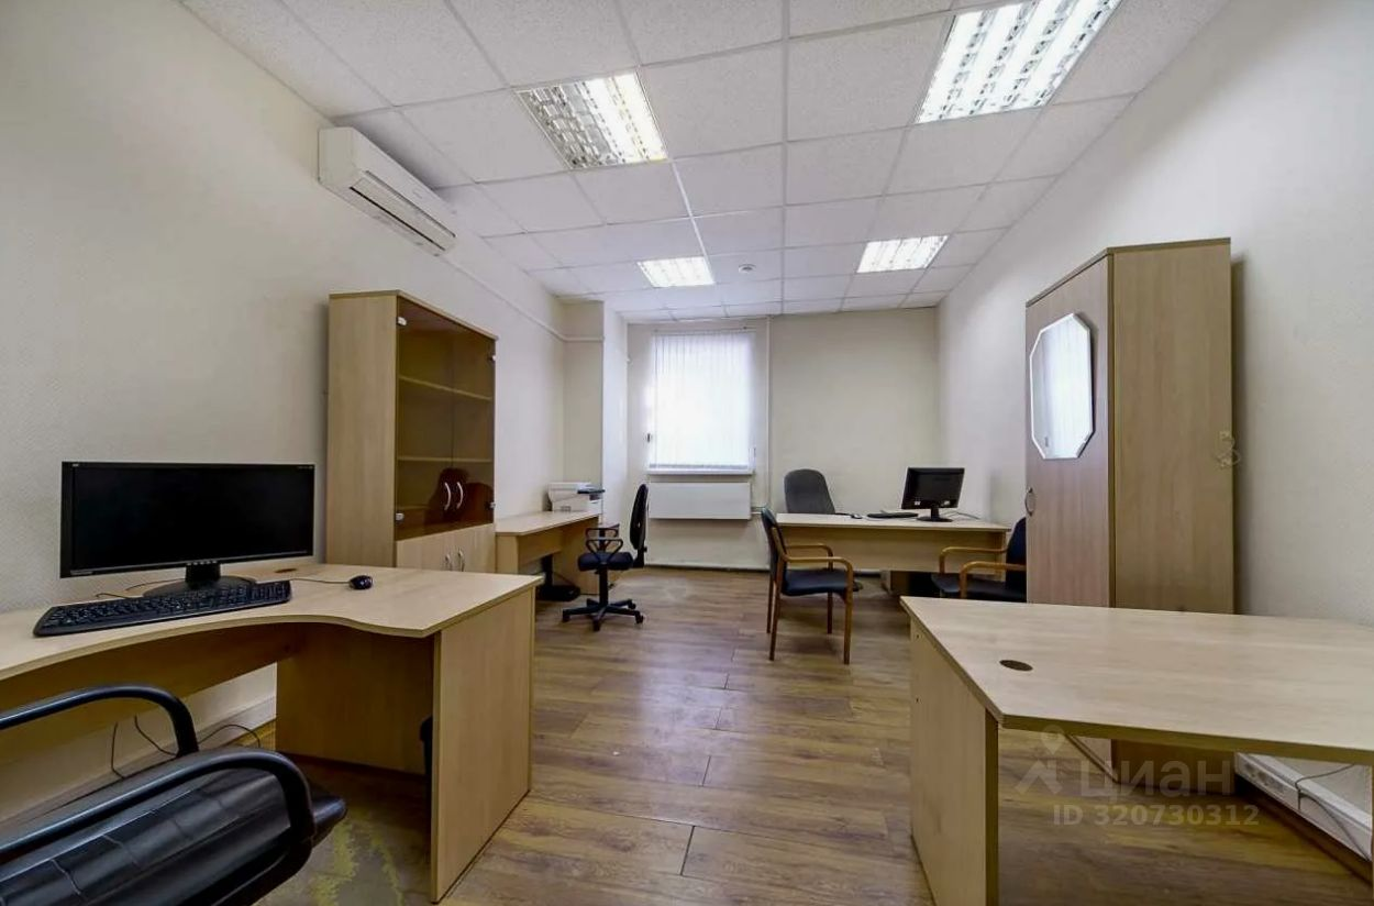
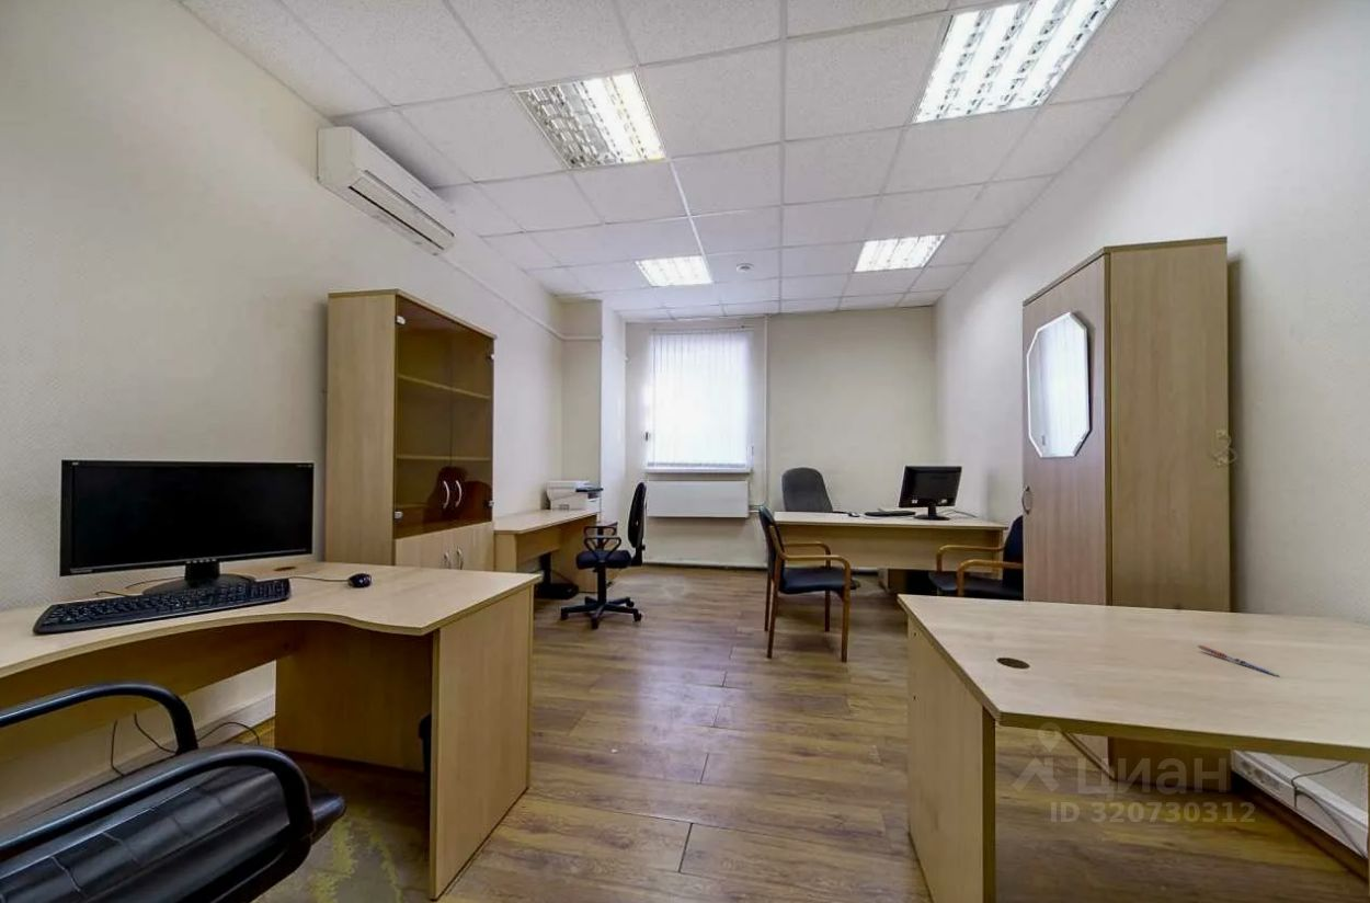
+ pen (1235, 659)
